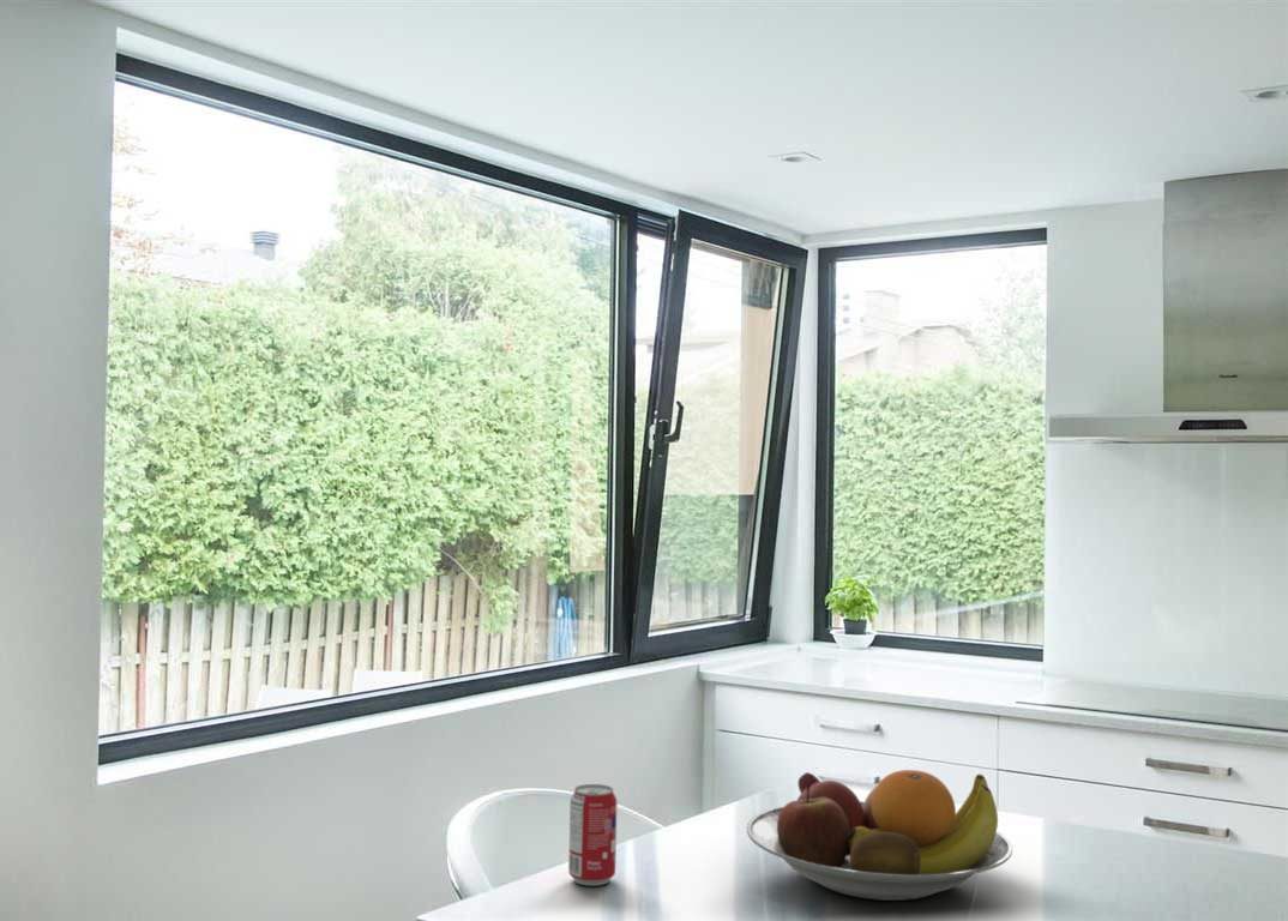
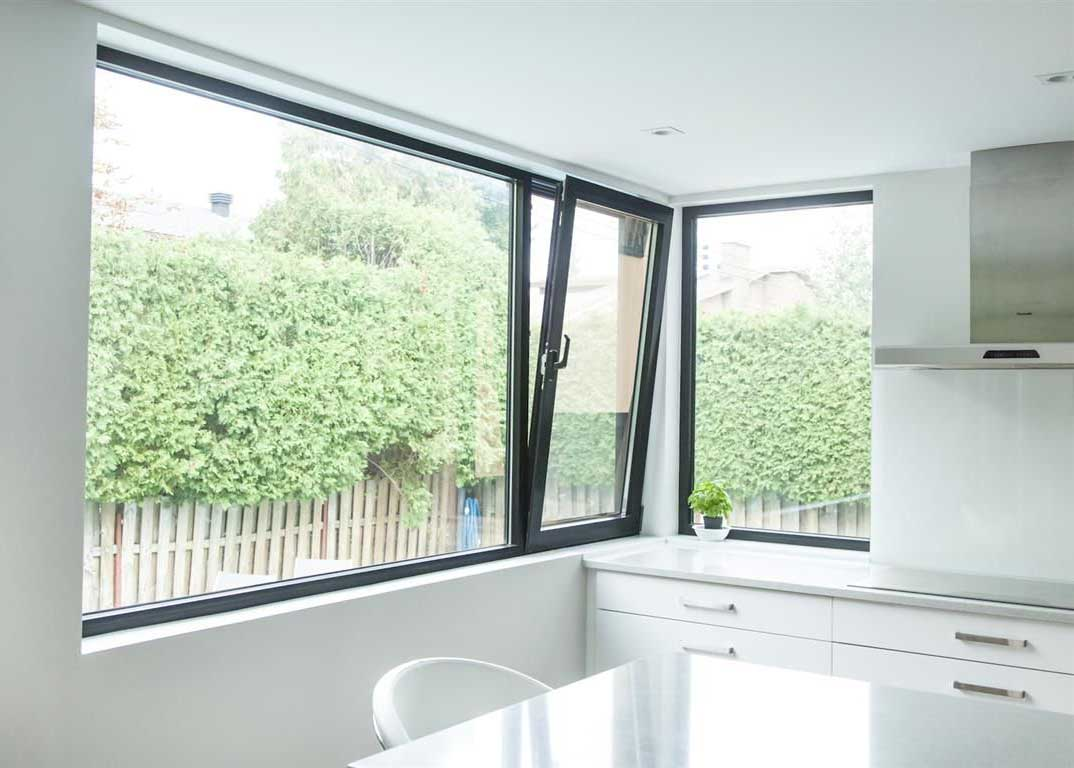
- fruit bowl (877, 823)
- beverage can (592, 833)
